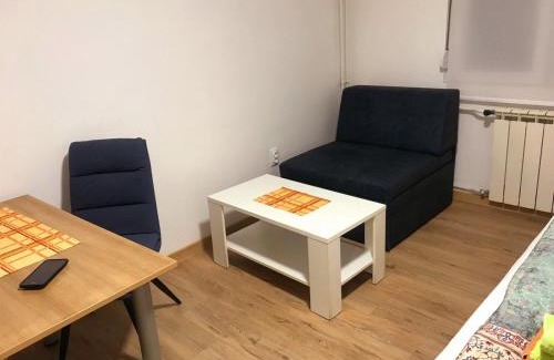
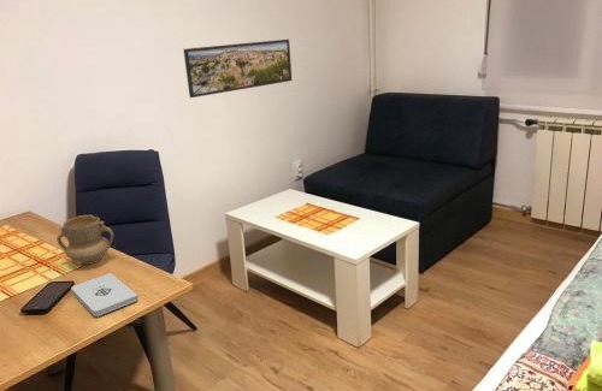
+ mug (85, 241)
+ notepad (102, 294)
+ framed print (242, 66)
